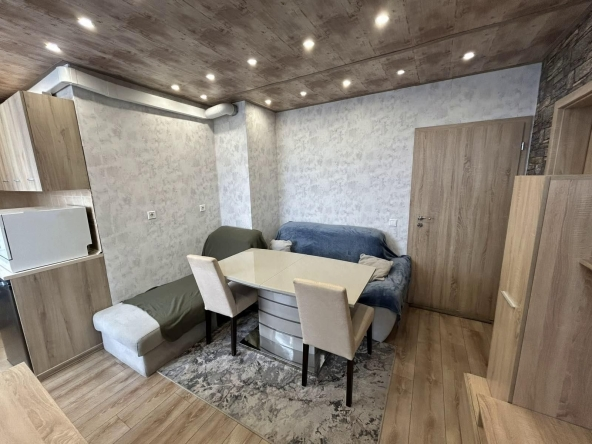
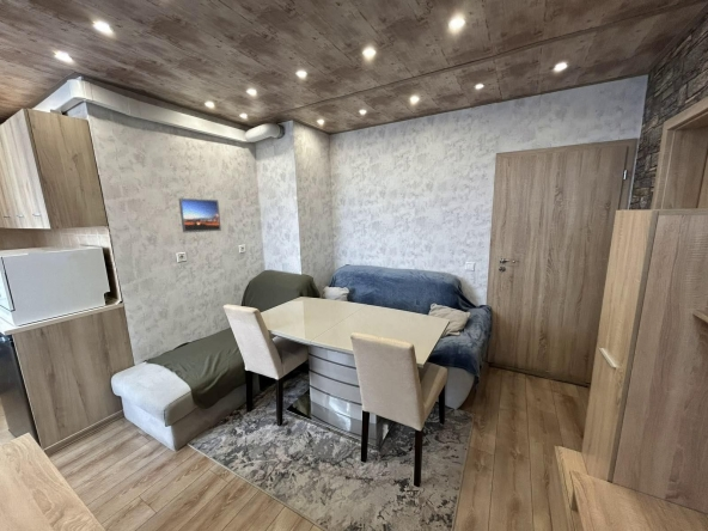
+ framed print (201, 215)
